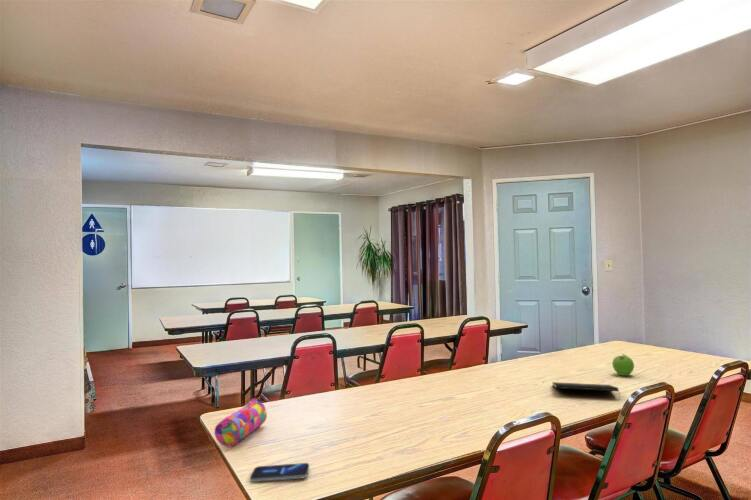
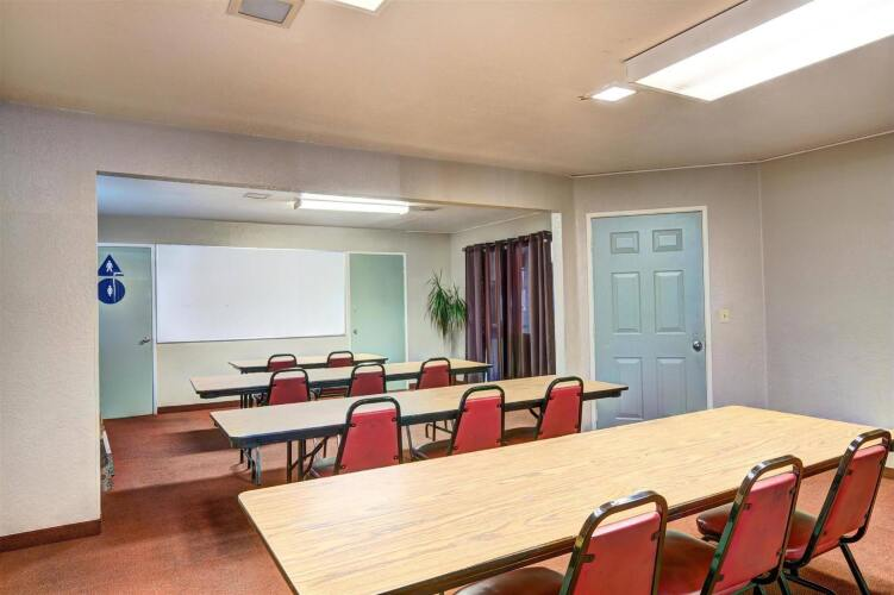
- smartphone (280, 472)
- pencil case (242, 421)
- notepad (583, 386)
- fruit (623, 364)
